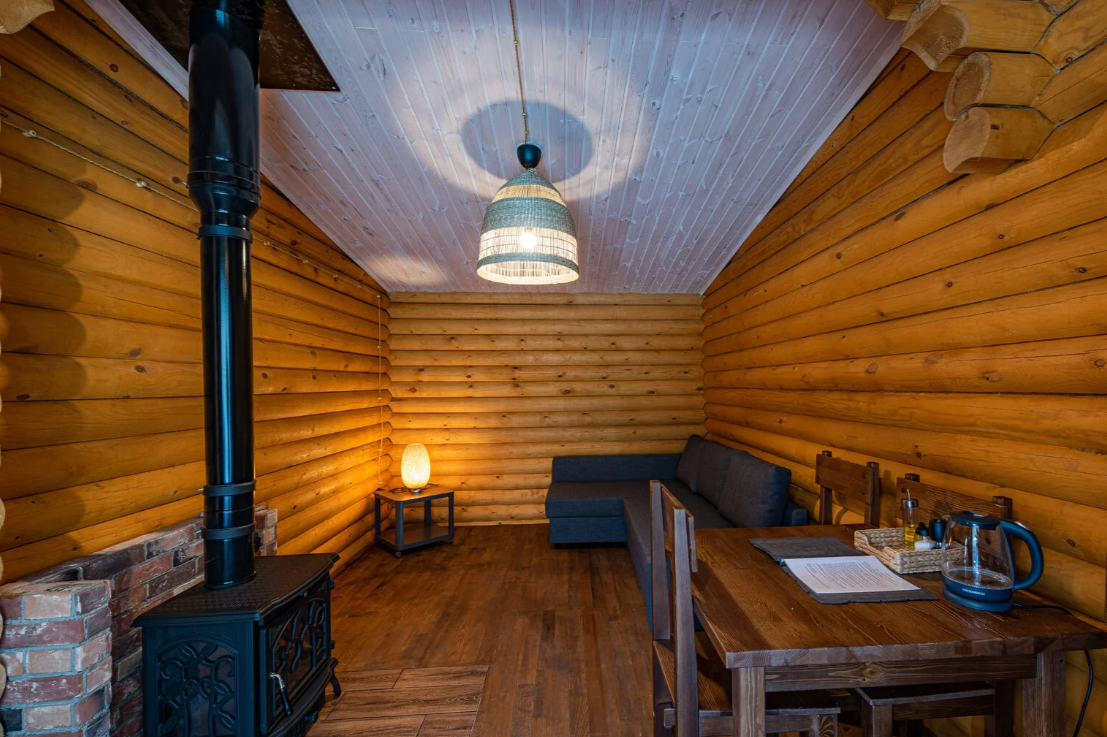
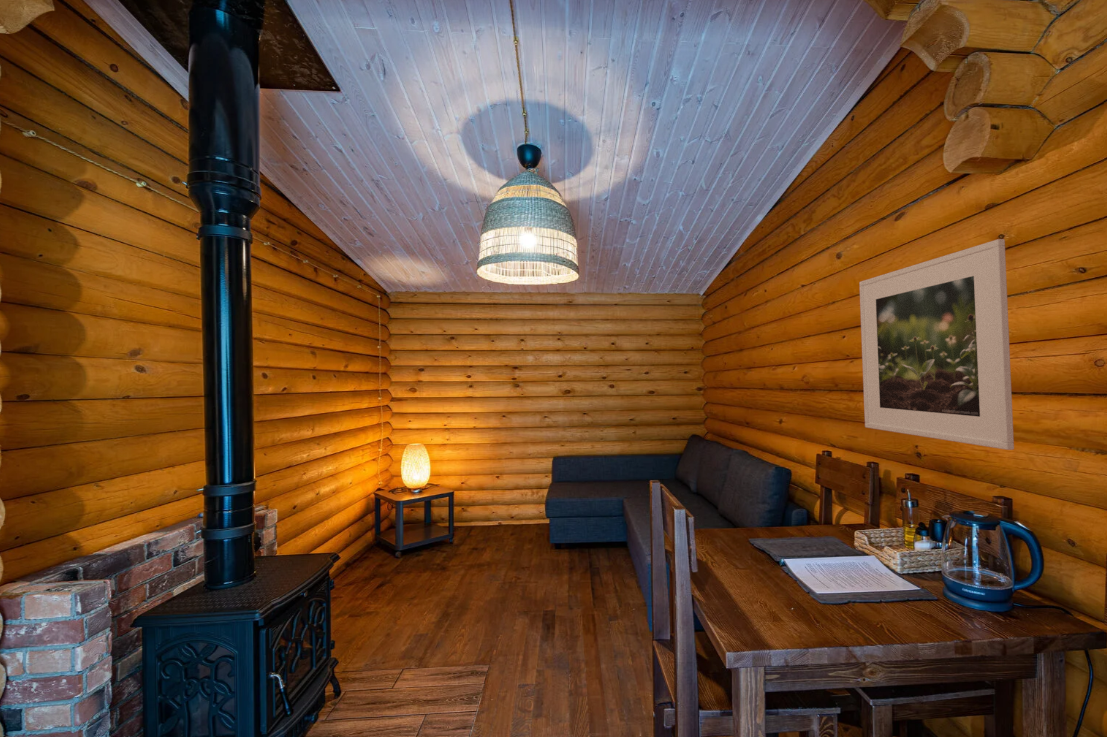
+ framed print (922, 350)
